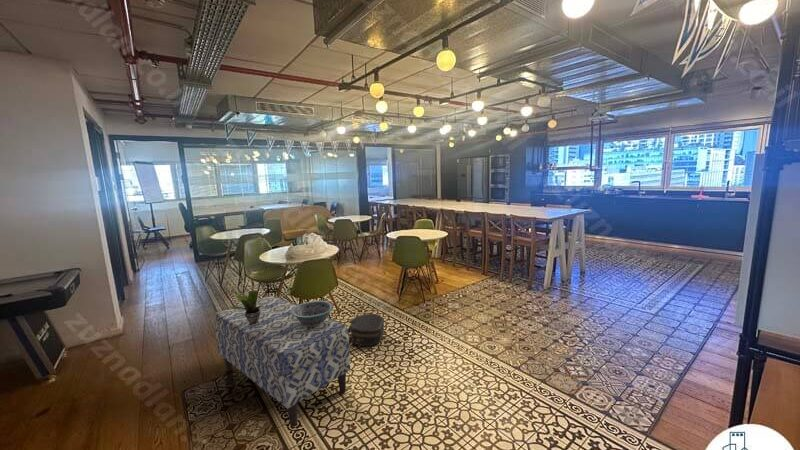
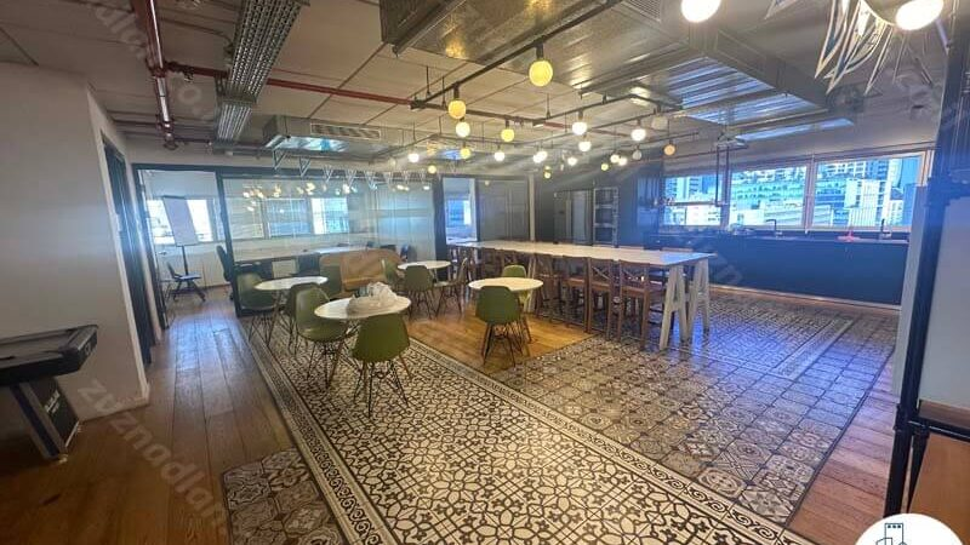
- decorative bowl (313, 315)
- hat box (364, 328)
- bench (279, 349)
- potted plant (252, 306)
